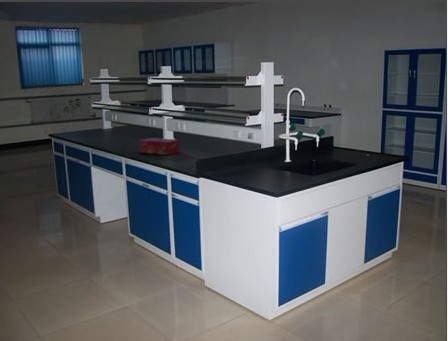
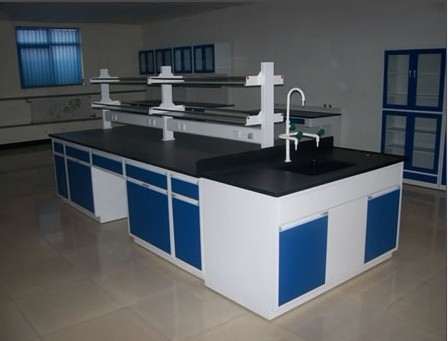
- tissue box (159, 146)
